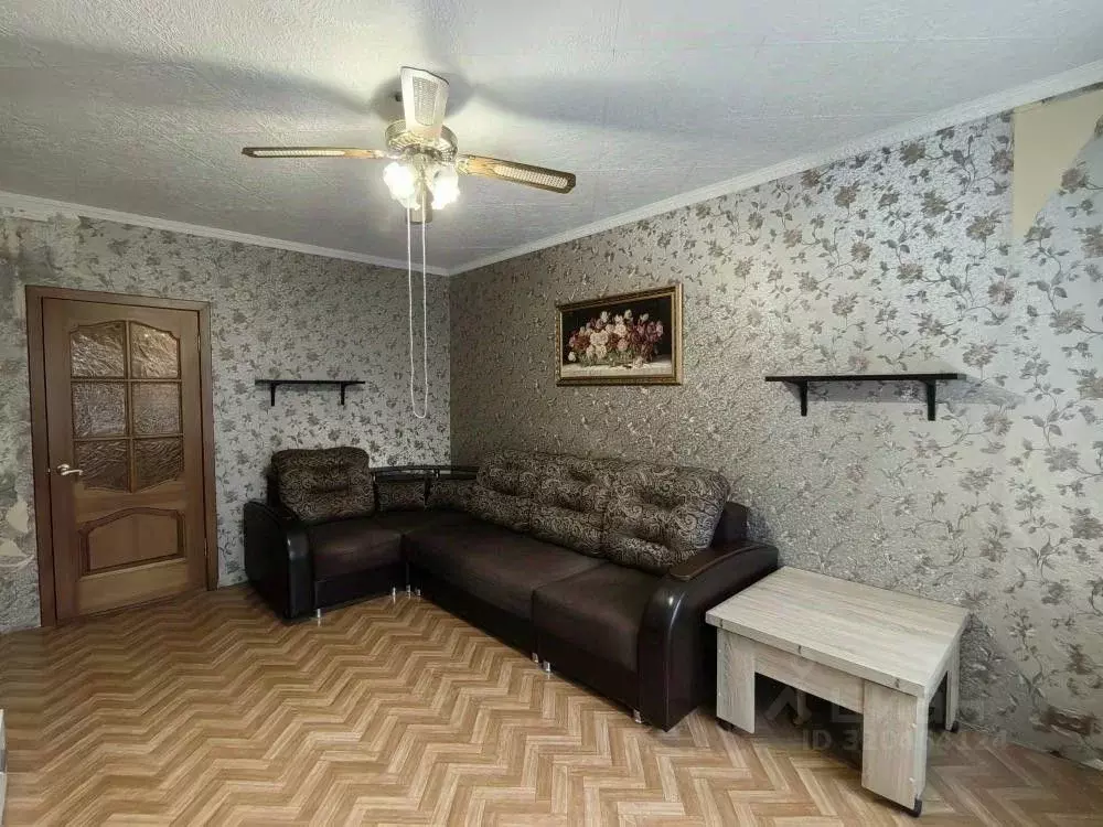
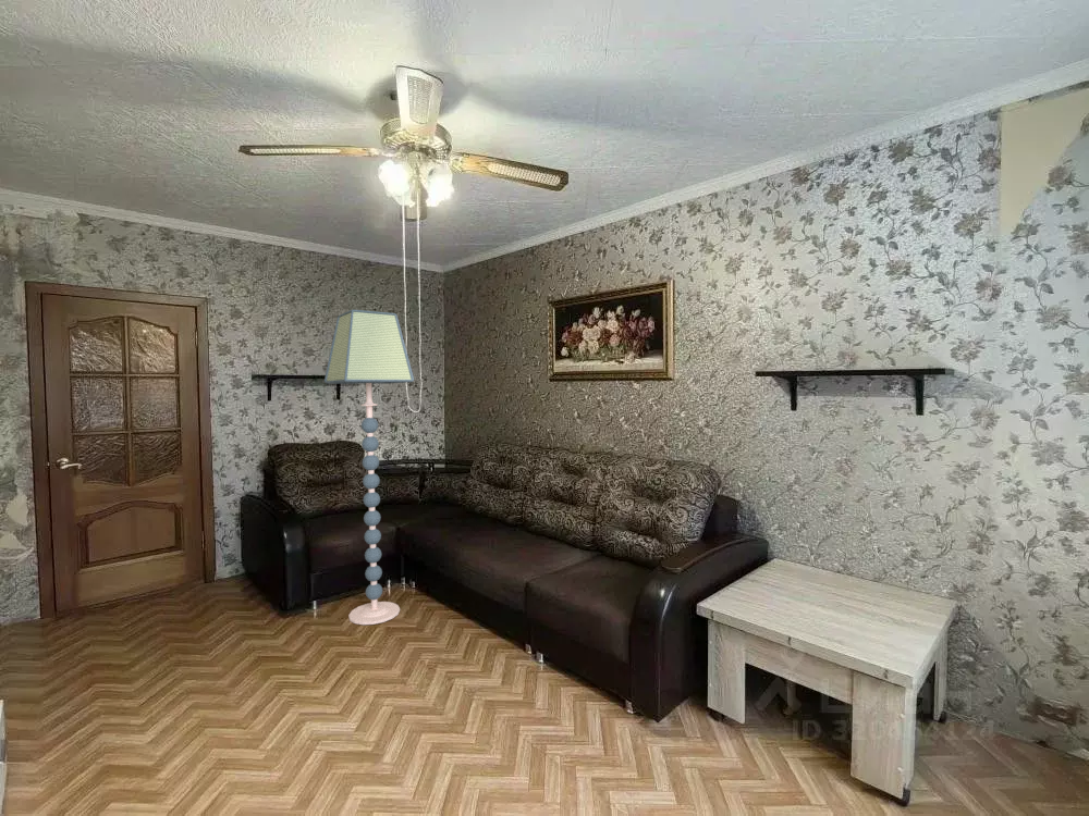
+ floor lamp (370, 465)
